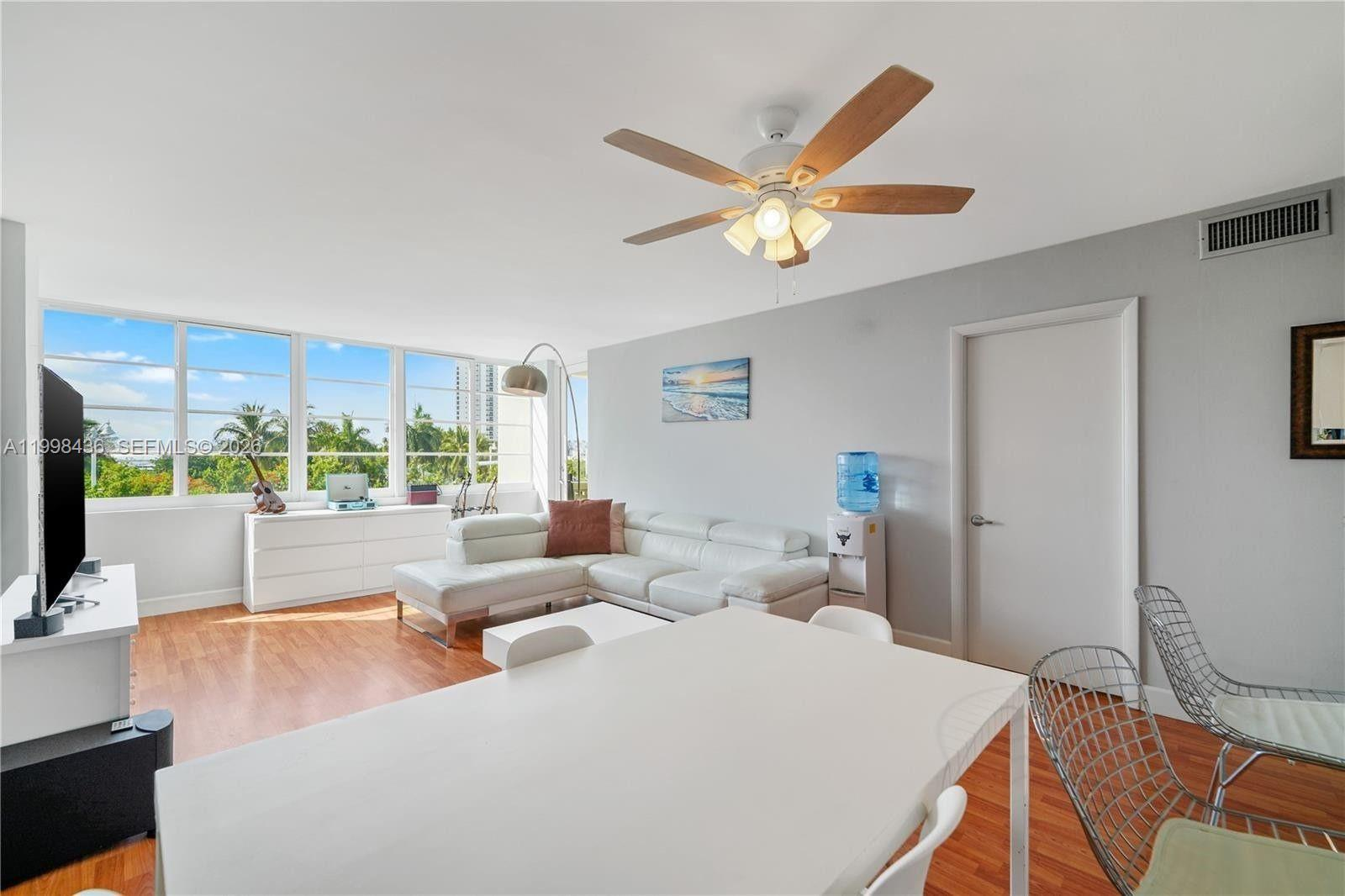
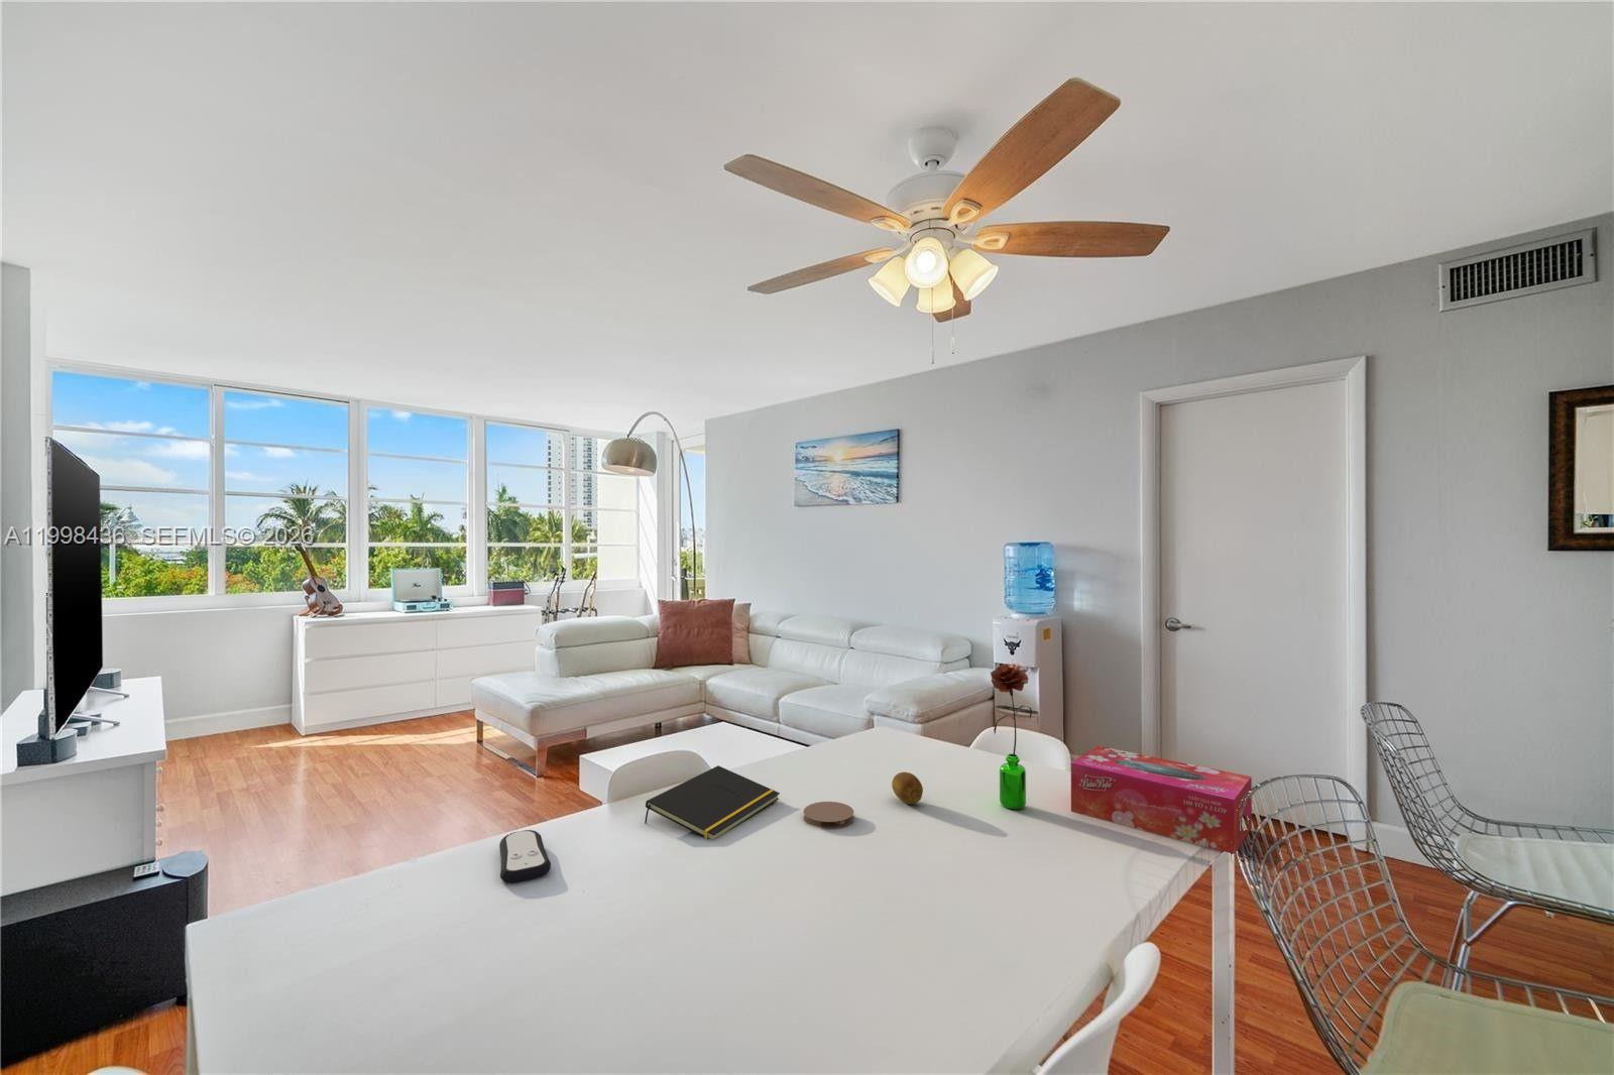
+ notepad (715, 800)
+ fruit (907, 787)
+ flower (1015, 733)
+ tissue box (1158, 793)
+ remote control (522, 853)
+ coaster (828, 813)
